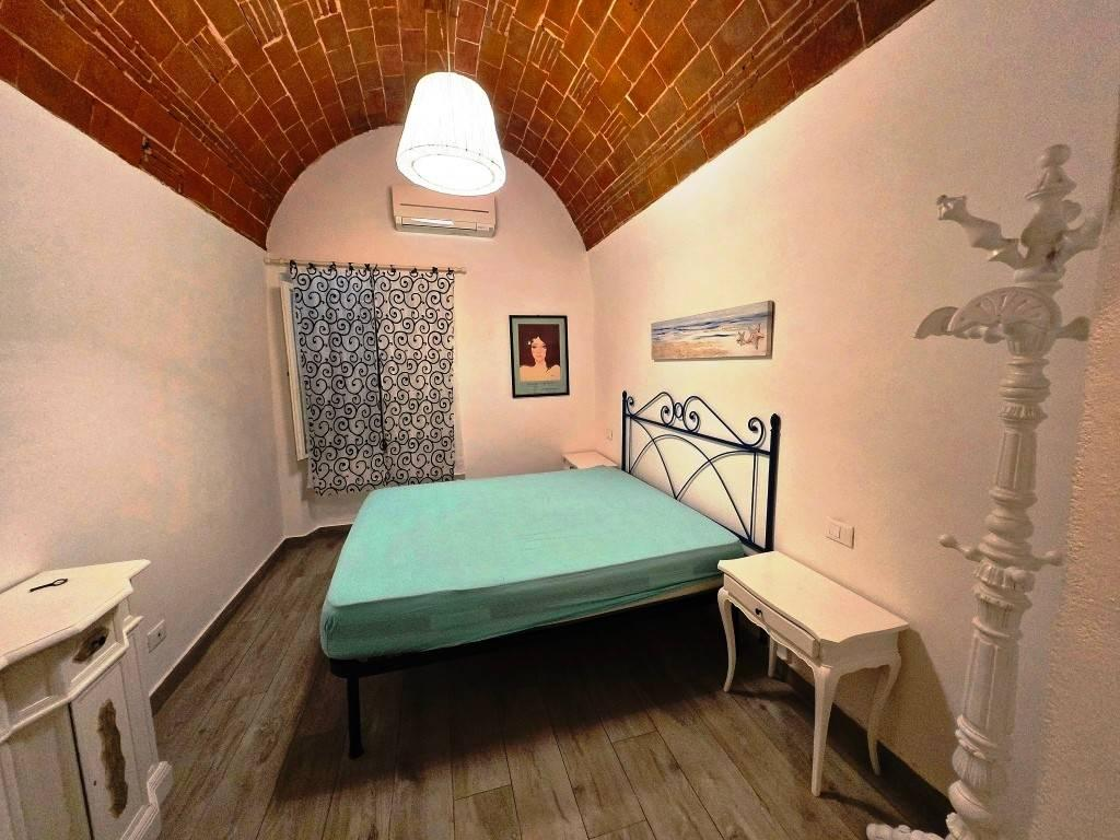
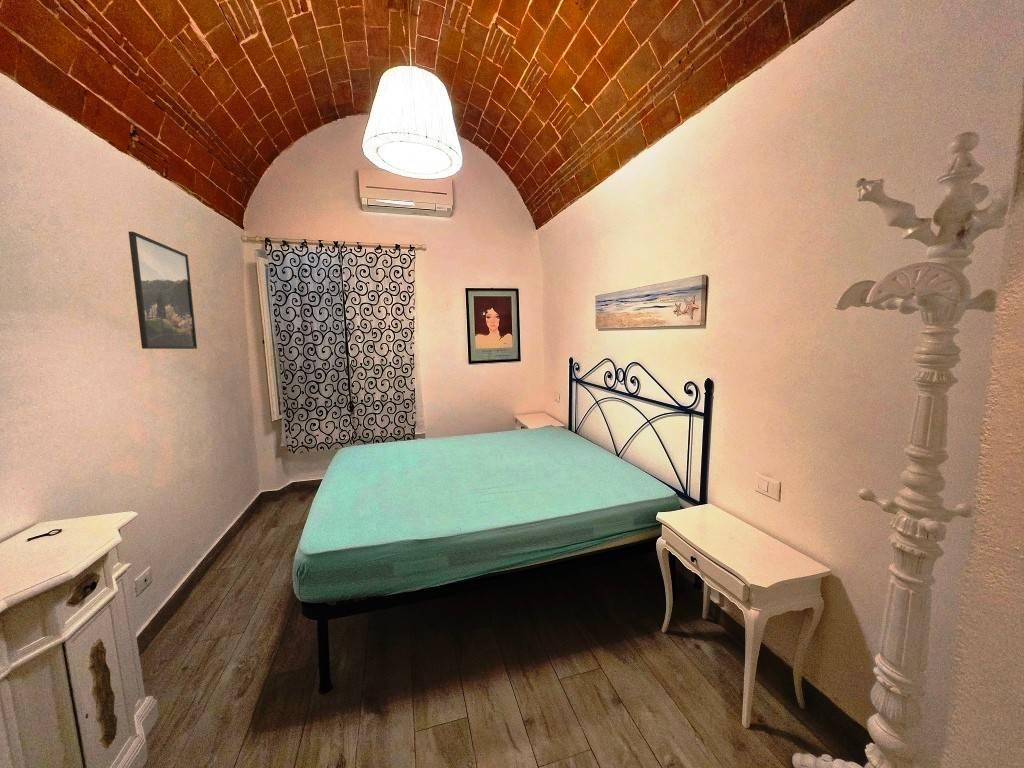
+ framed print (167, 297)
